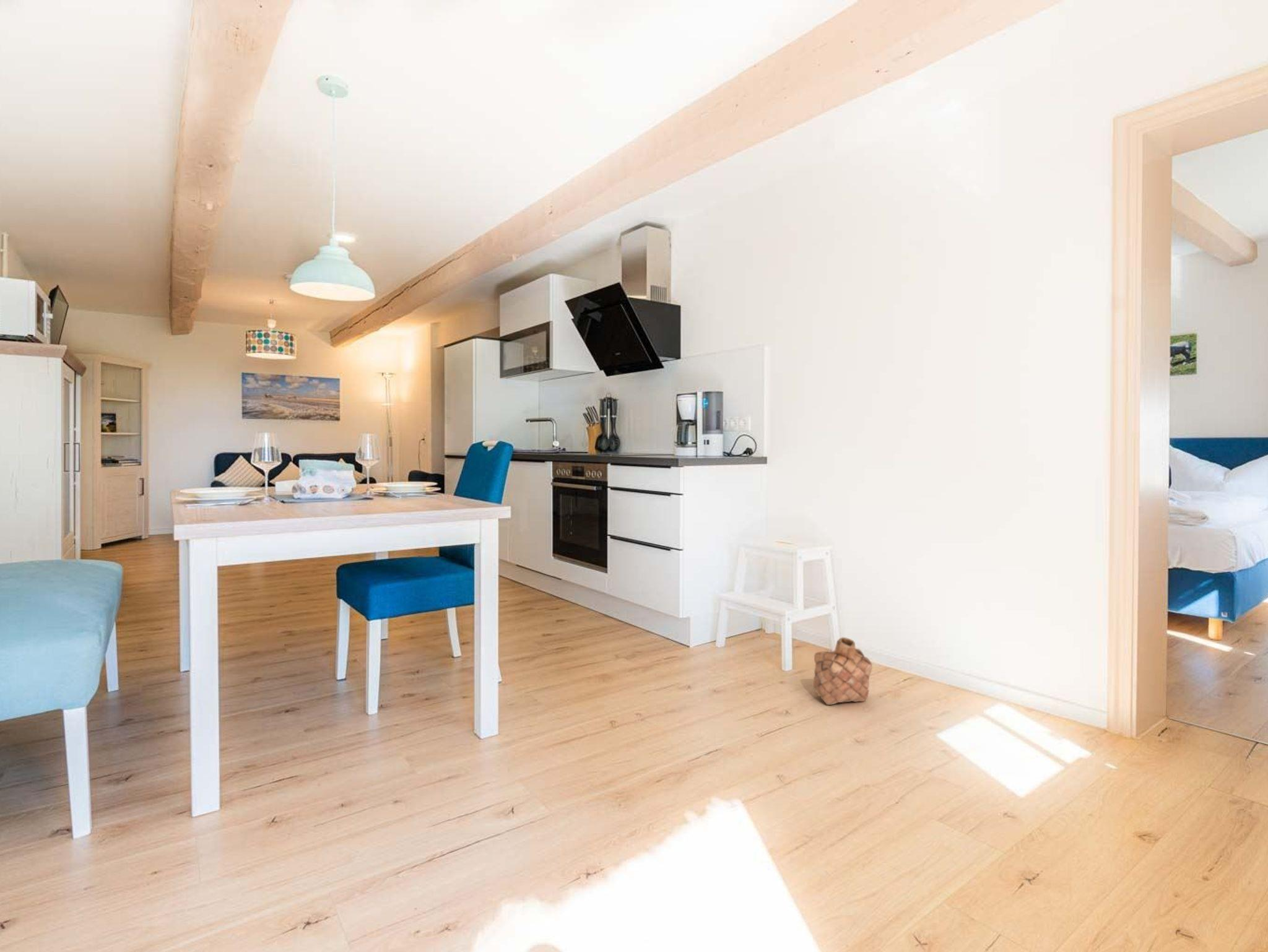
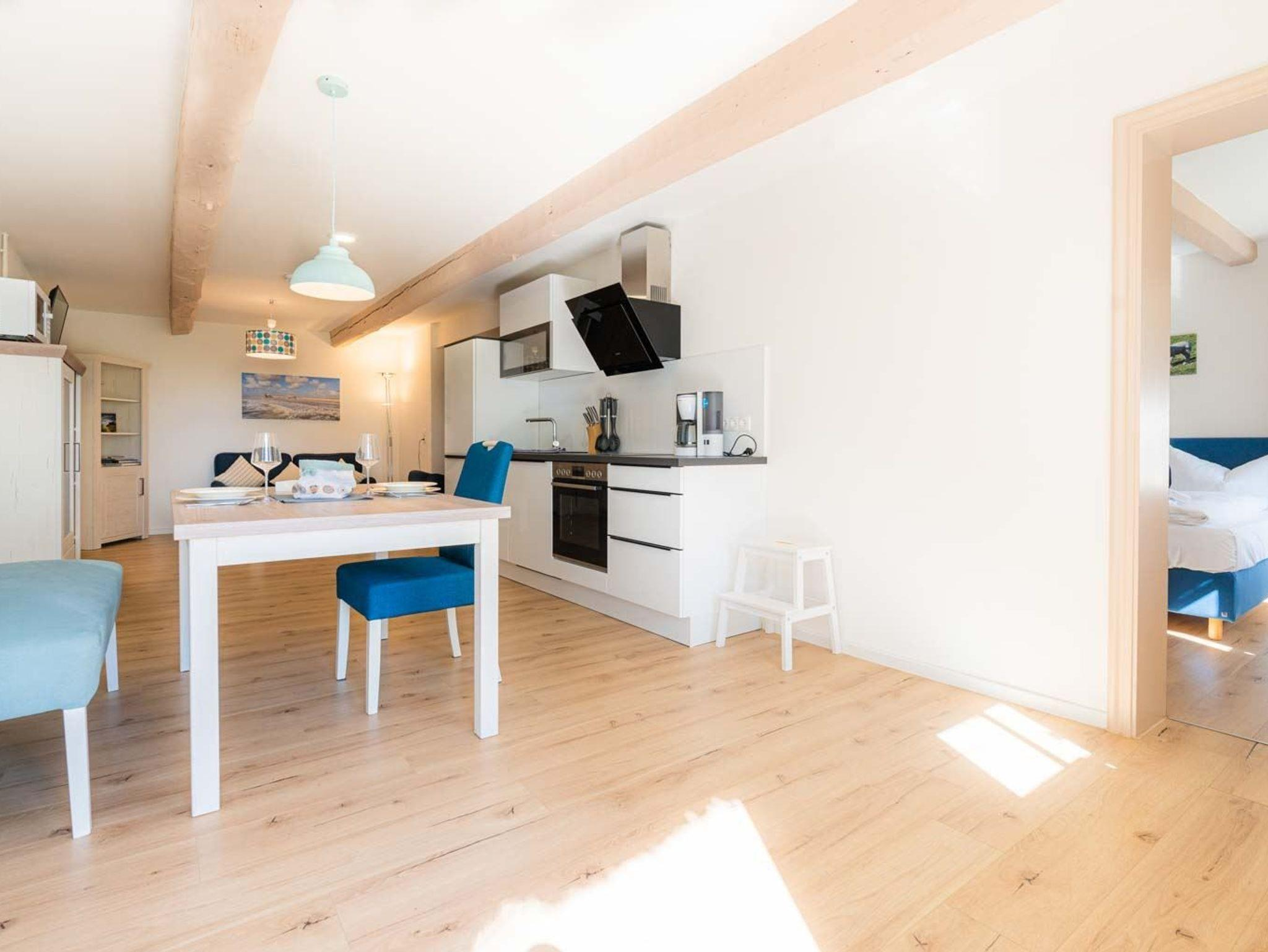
- basket (841, 669)
